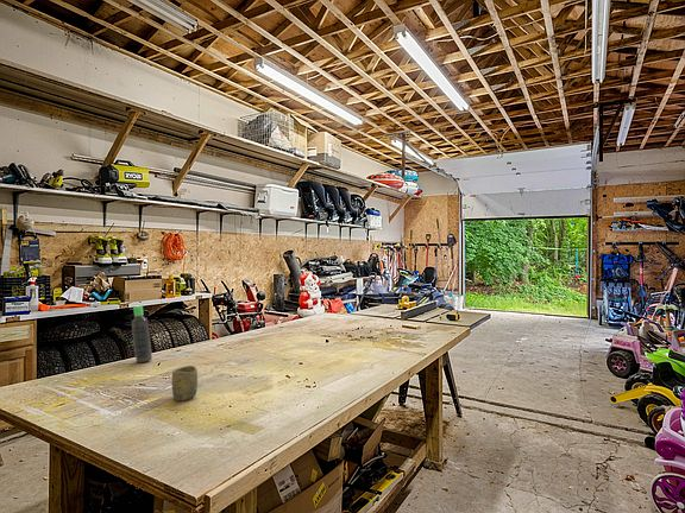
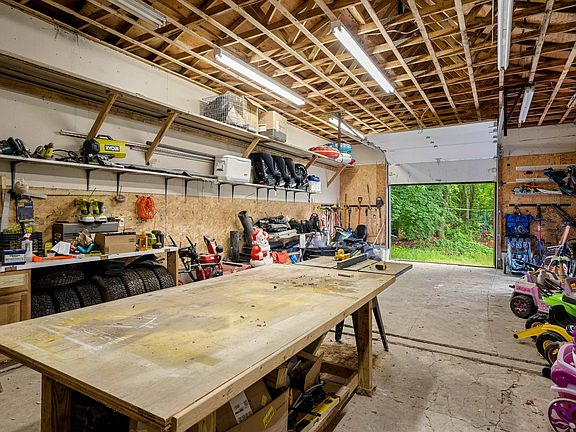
- cup (184, 382)
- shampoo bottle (142, 332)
